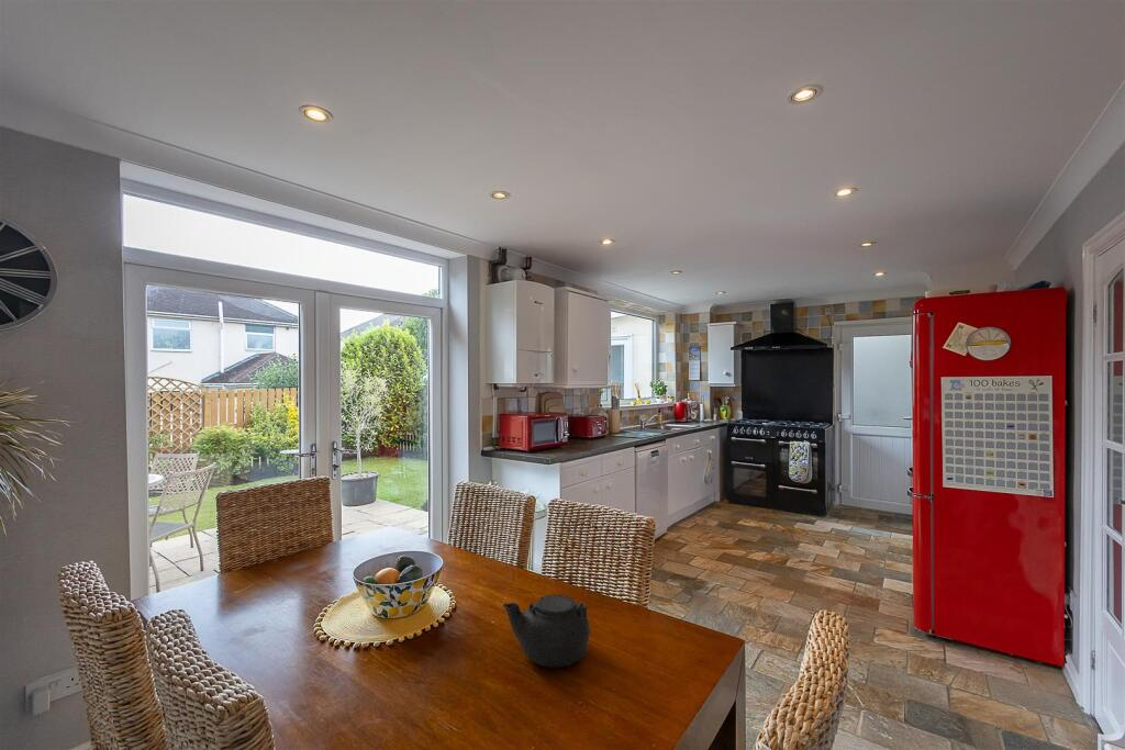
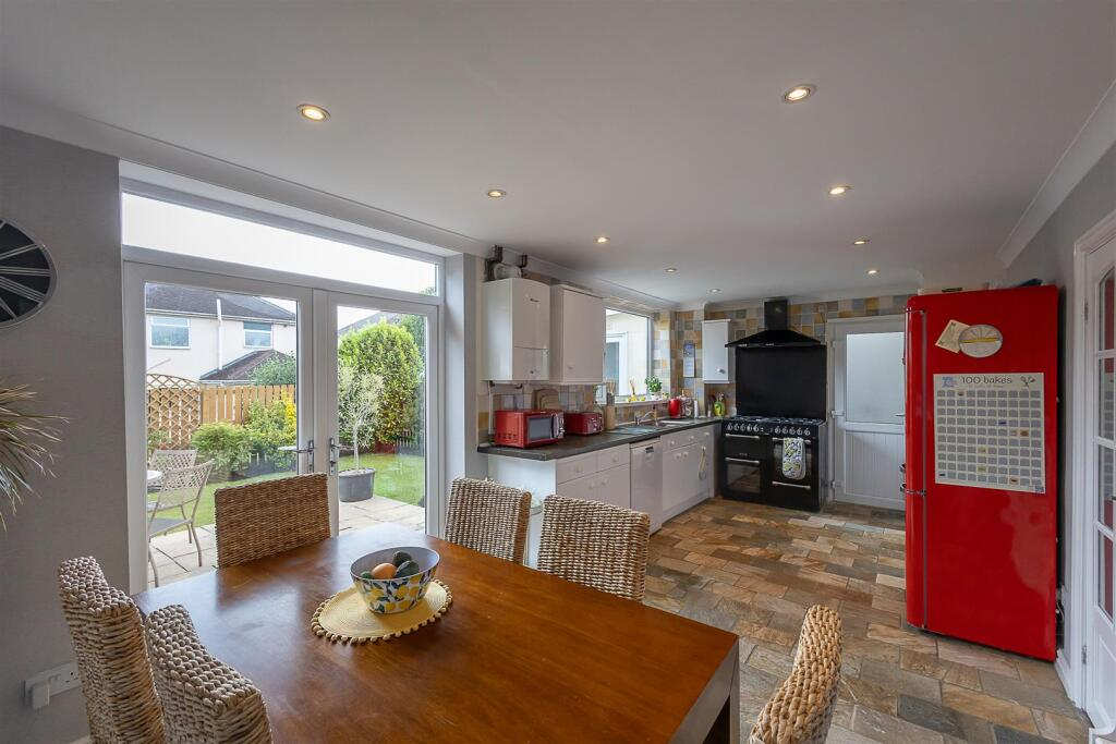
- teapot (547, 629)
